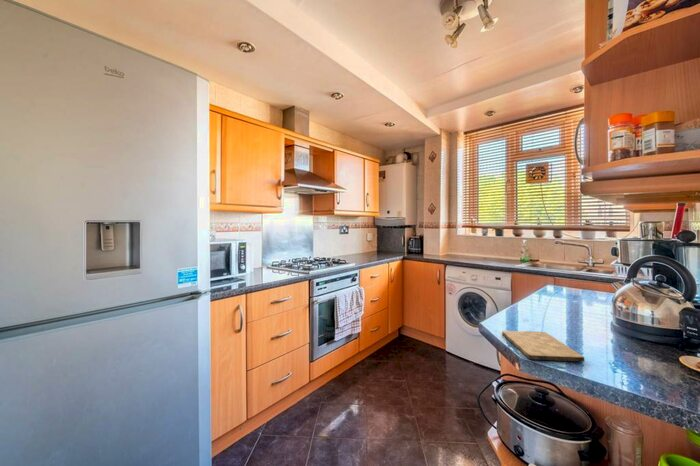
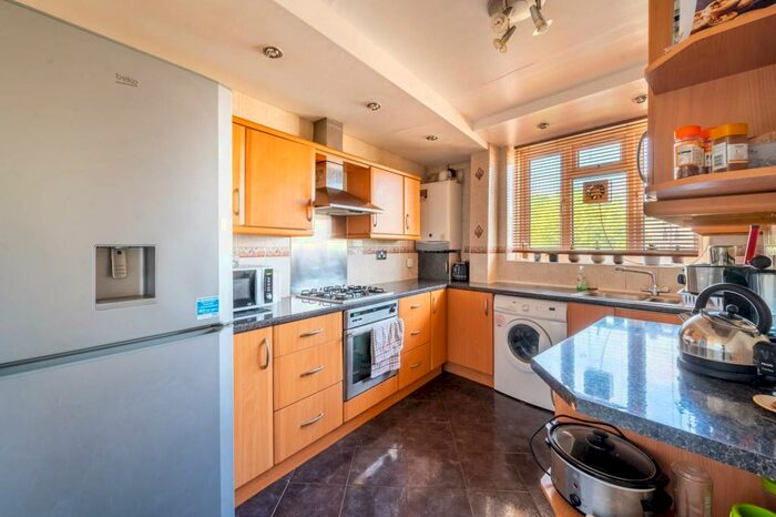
- cutting board (538, 344)
